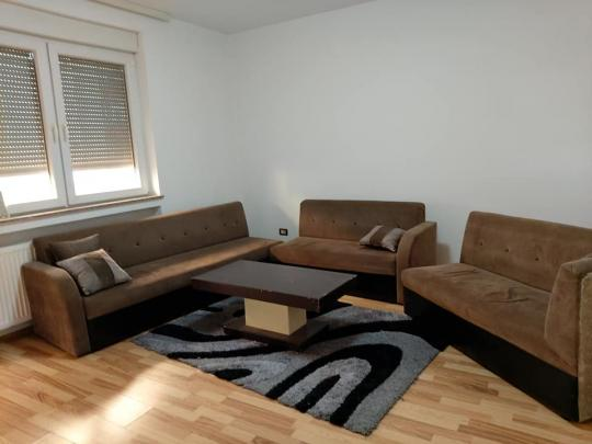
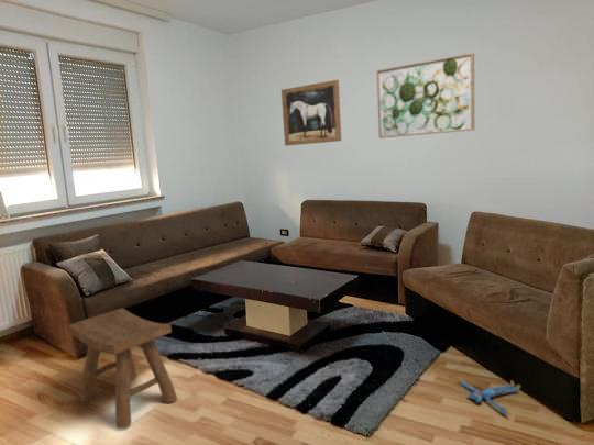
+ wall art (310, 114)
+ stool (123, 361)
+ wall art (422, 98)
+ plush toy (494, 391)
